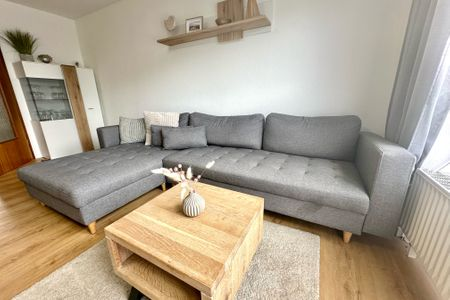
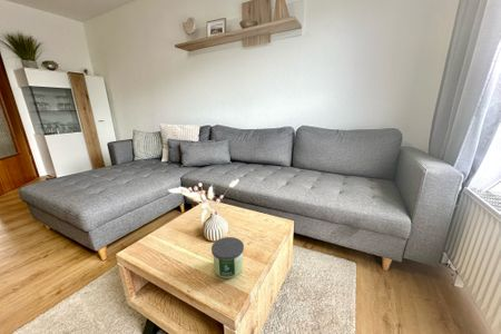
+ candle (228, 257)
